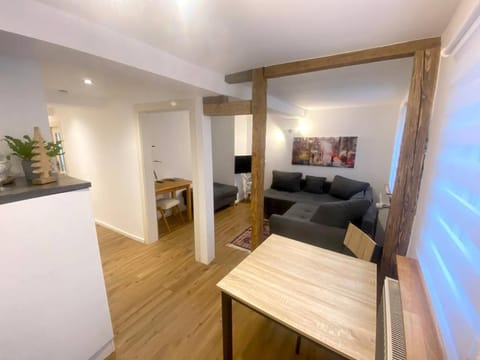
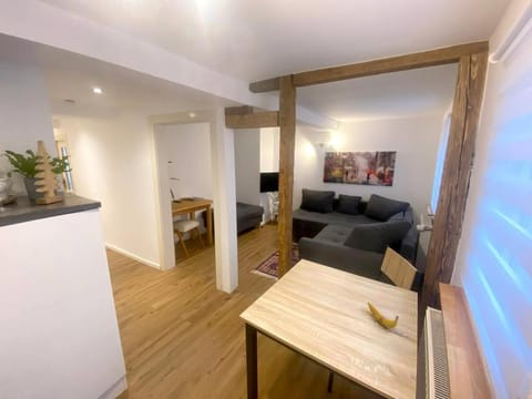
+ banana (380, 315)
